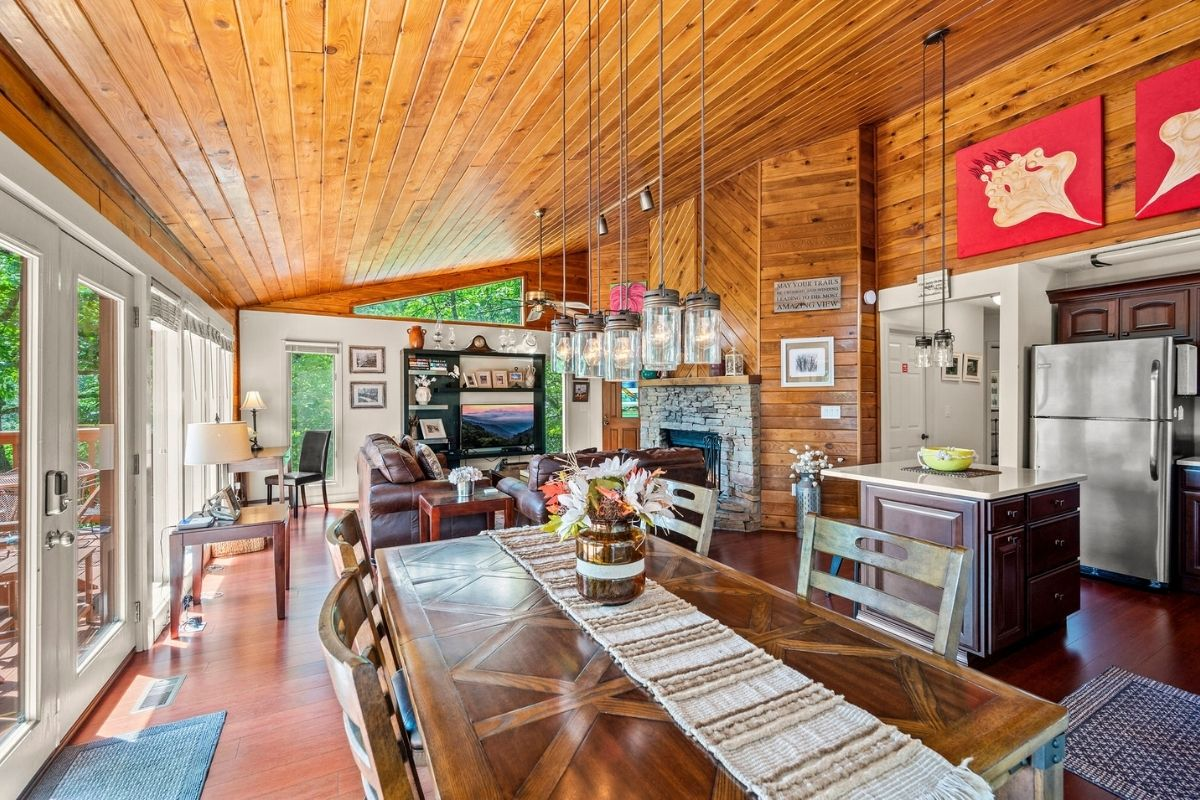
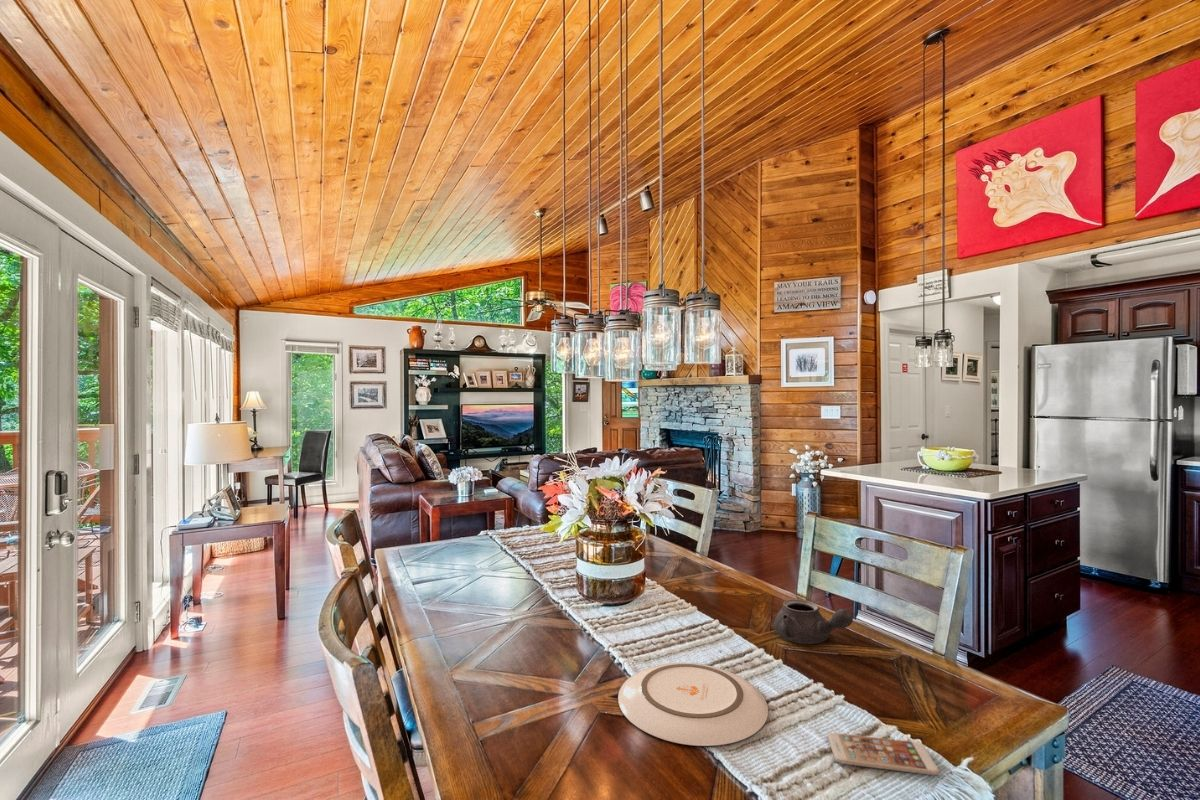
+ plate (691, 694)
+ teapot (811, 621)
+ smartphone (880, 752)
